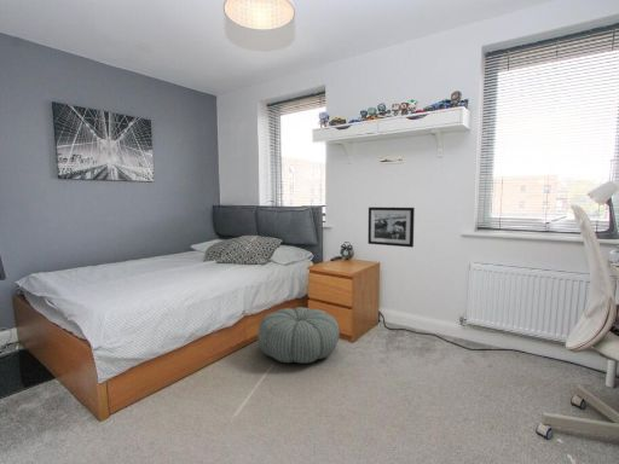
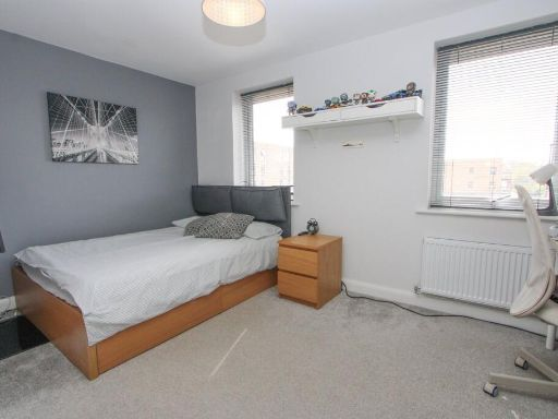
- picture frame (389, 226)
- pouf (299, 332)
